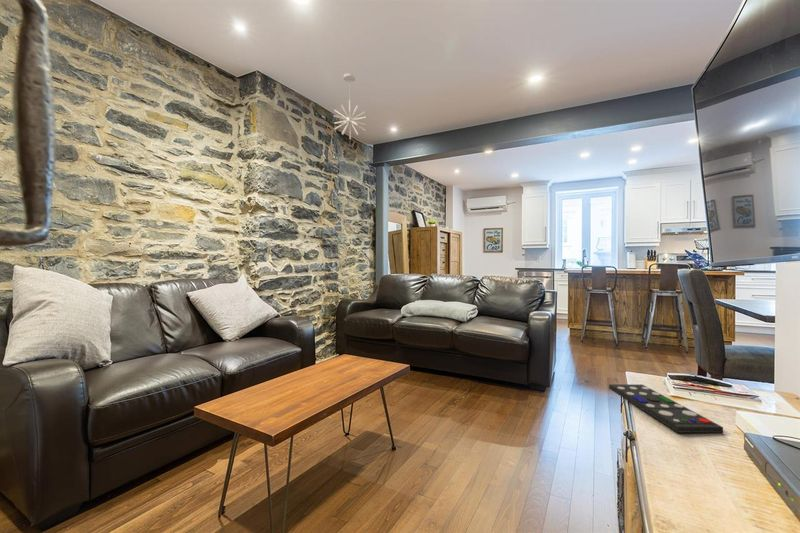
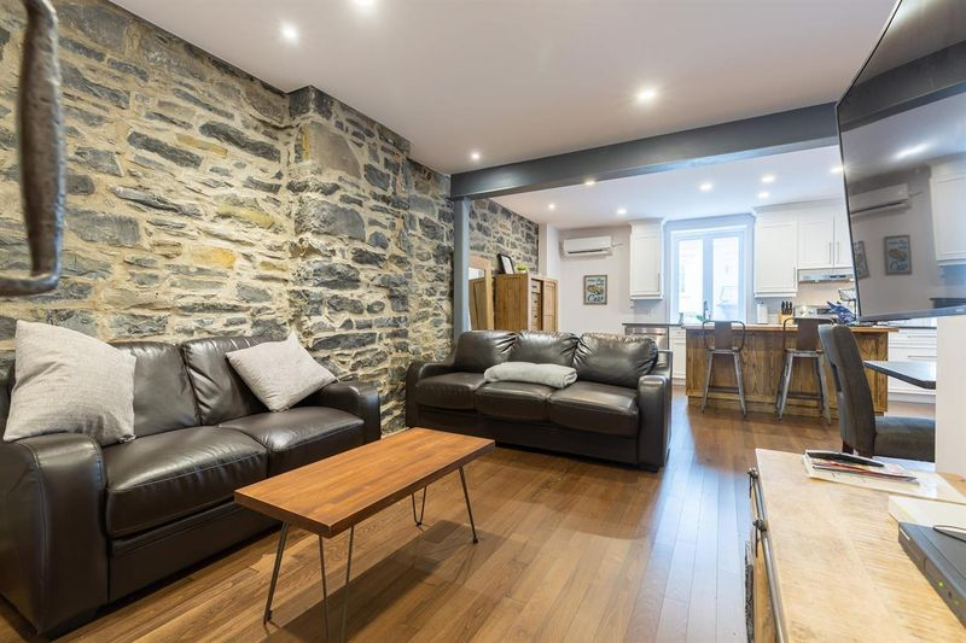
- remote control (657, 404)
- pendant light (349, 106)
